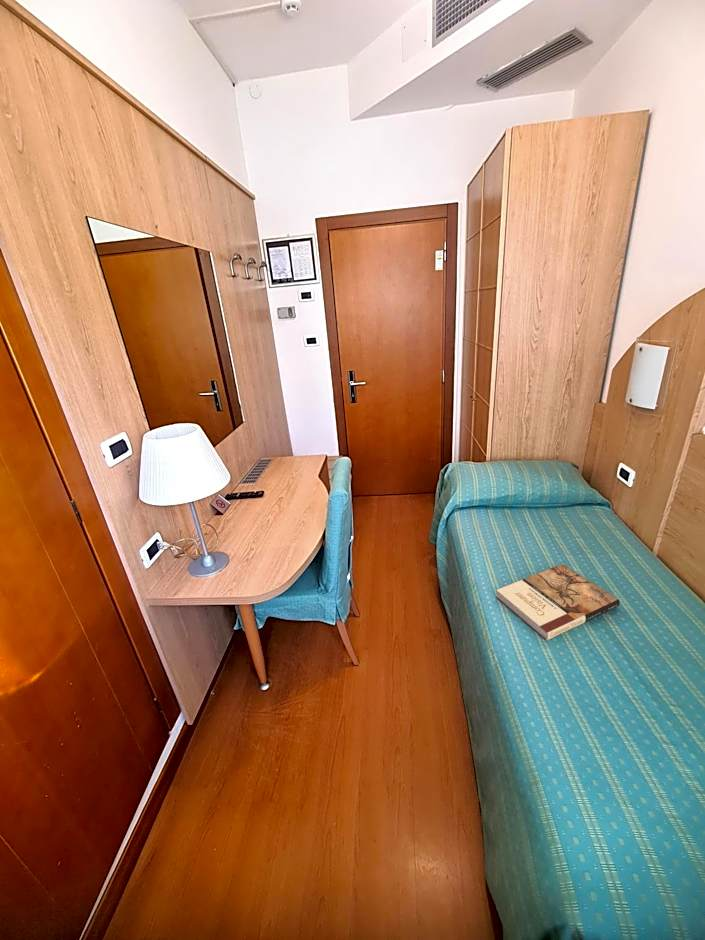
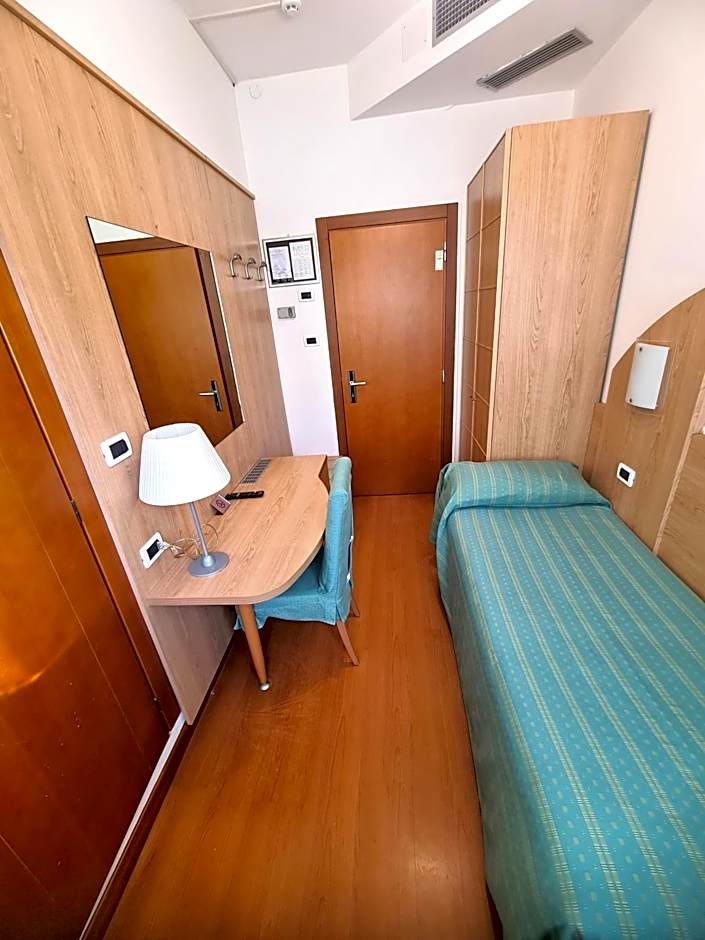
- book (555, 598)
